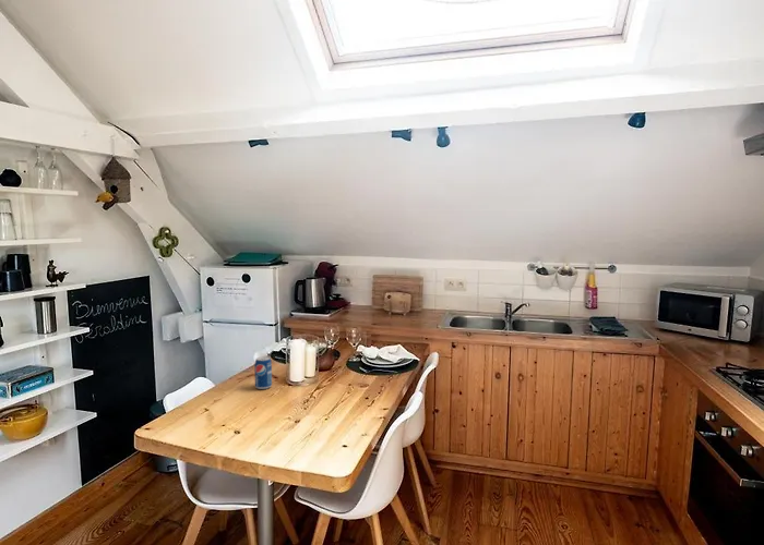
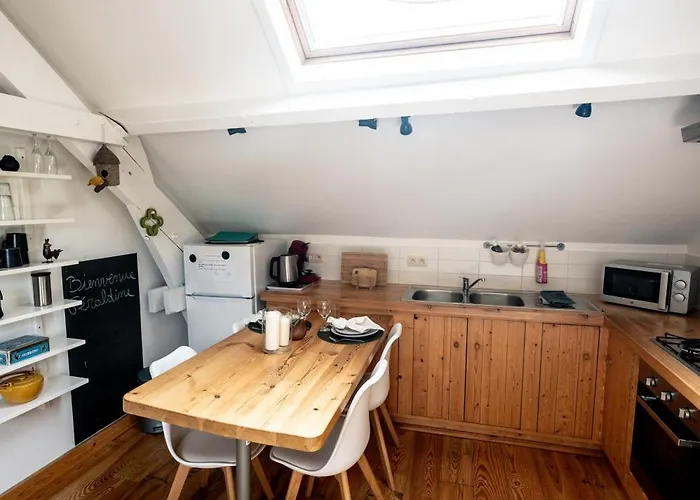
- beverage can (263, 372)
